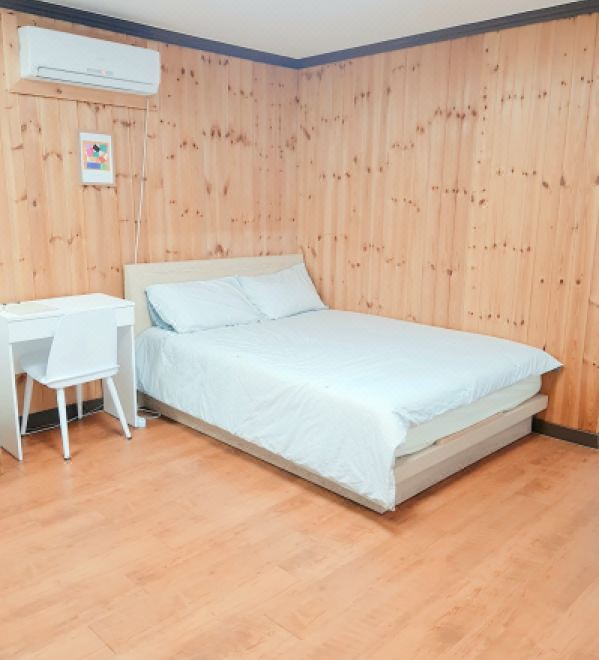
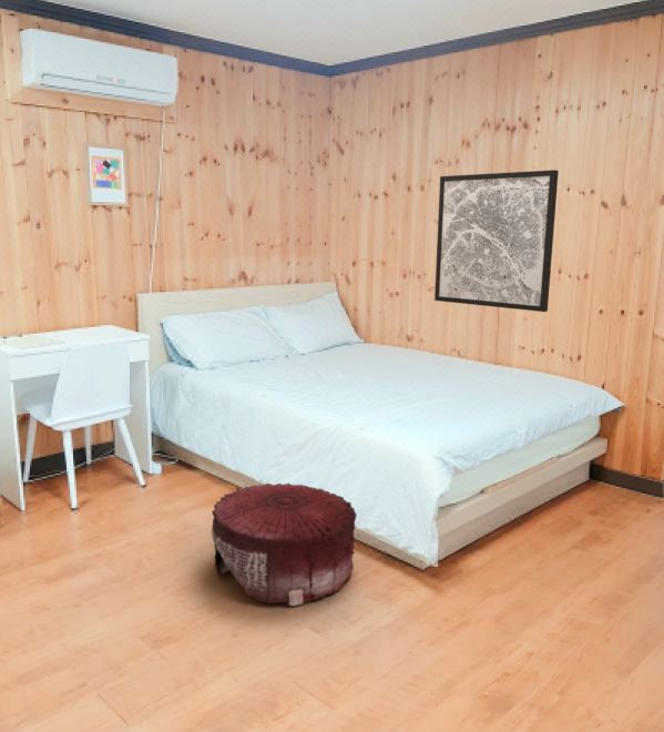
+ pouf (282, 533)
+ wall art (491, 241)
